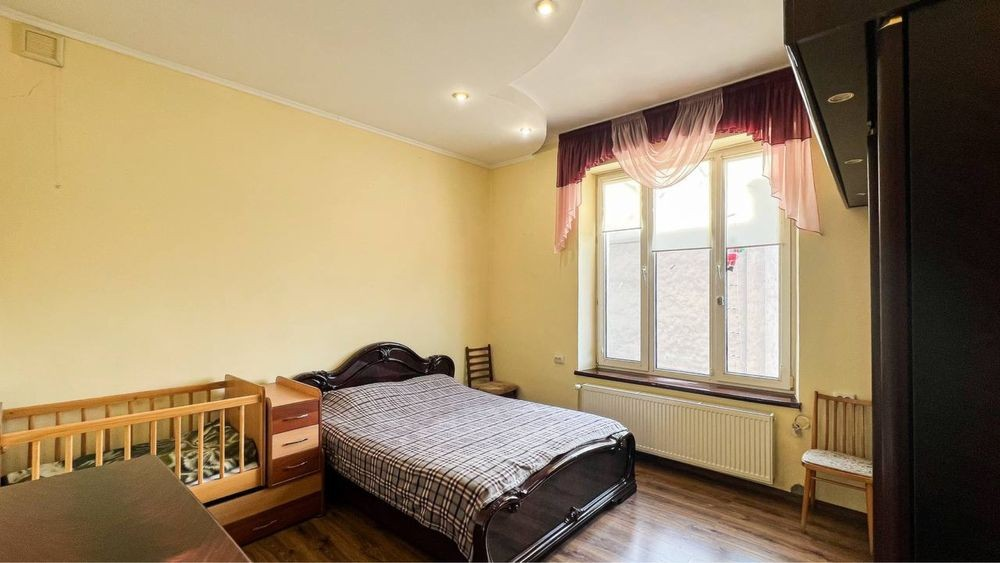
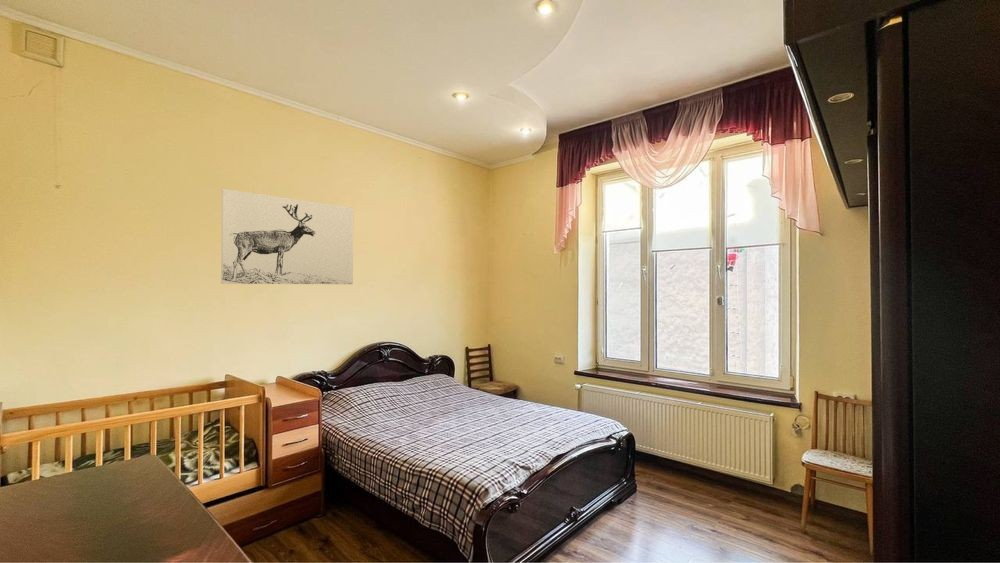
+ wall art (294, 241)
